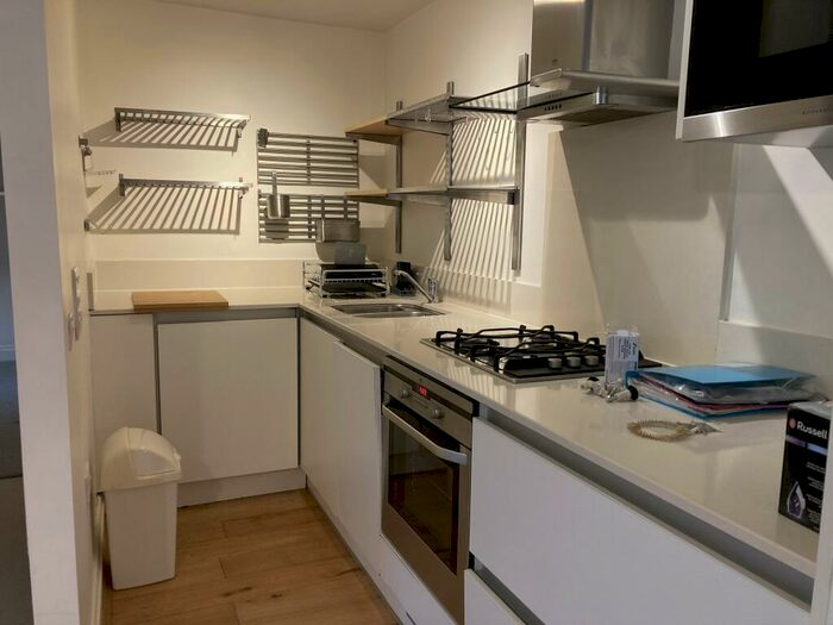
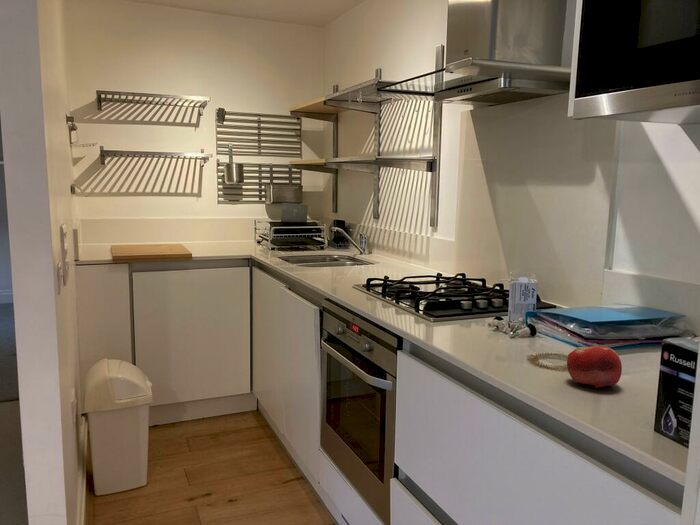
+ fruit (594, 364)
